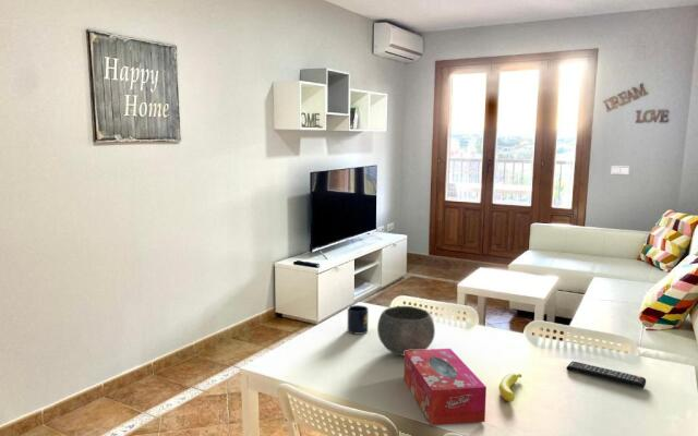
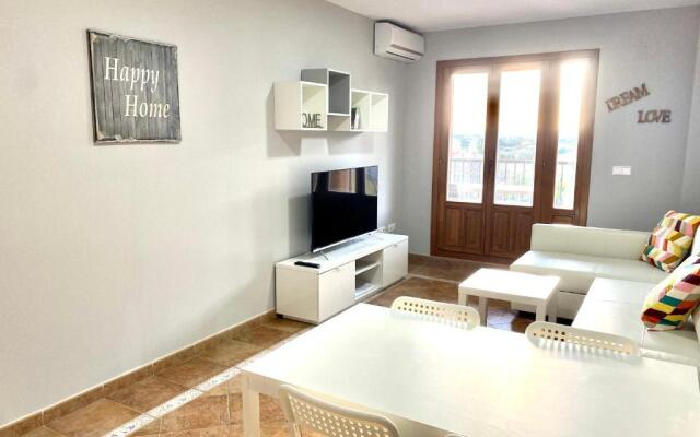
- bowl (405, 332)
- banana (509, 385)
- remote control (604, 374)
- tissue box (441, 383)
- mug (359, 317)
